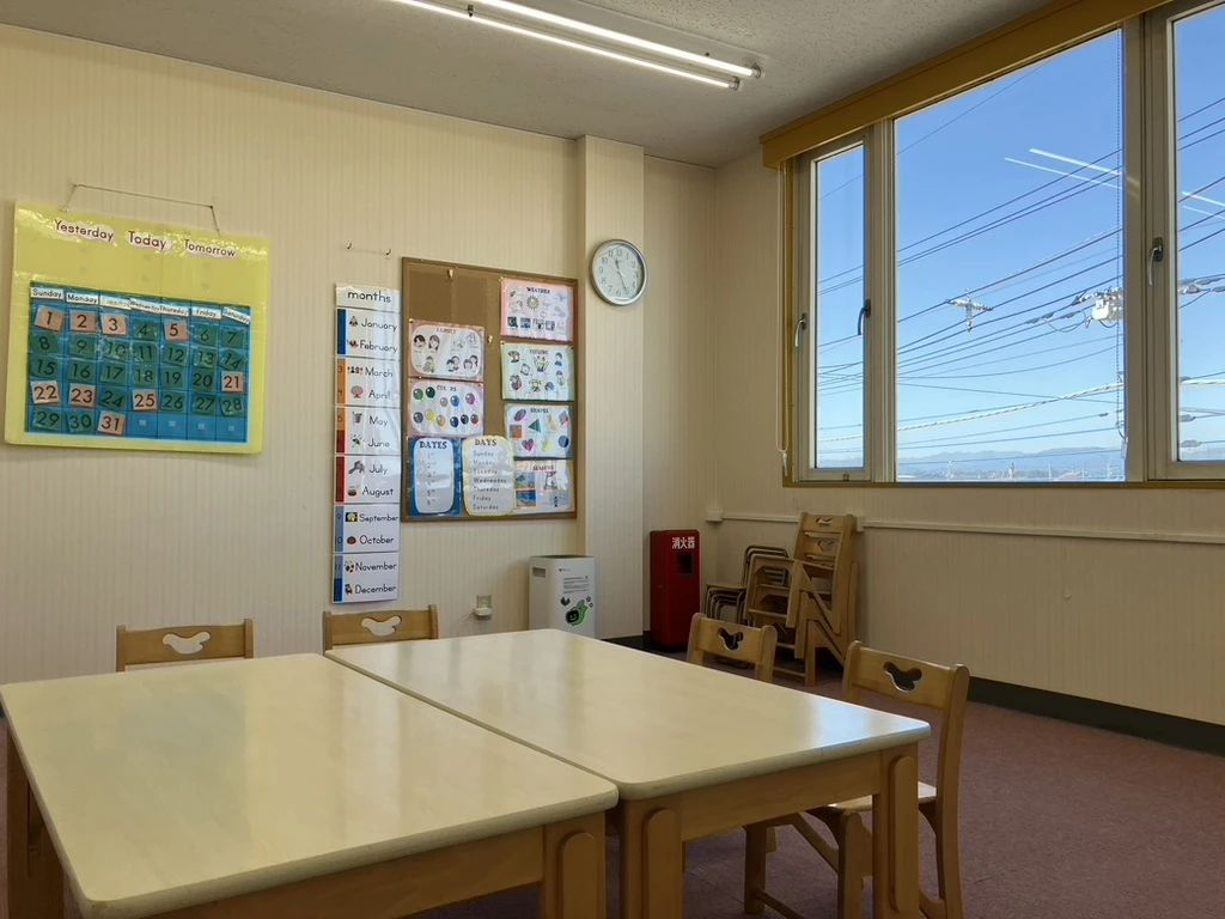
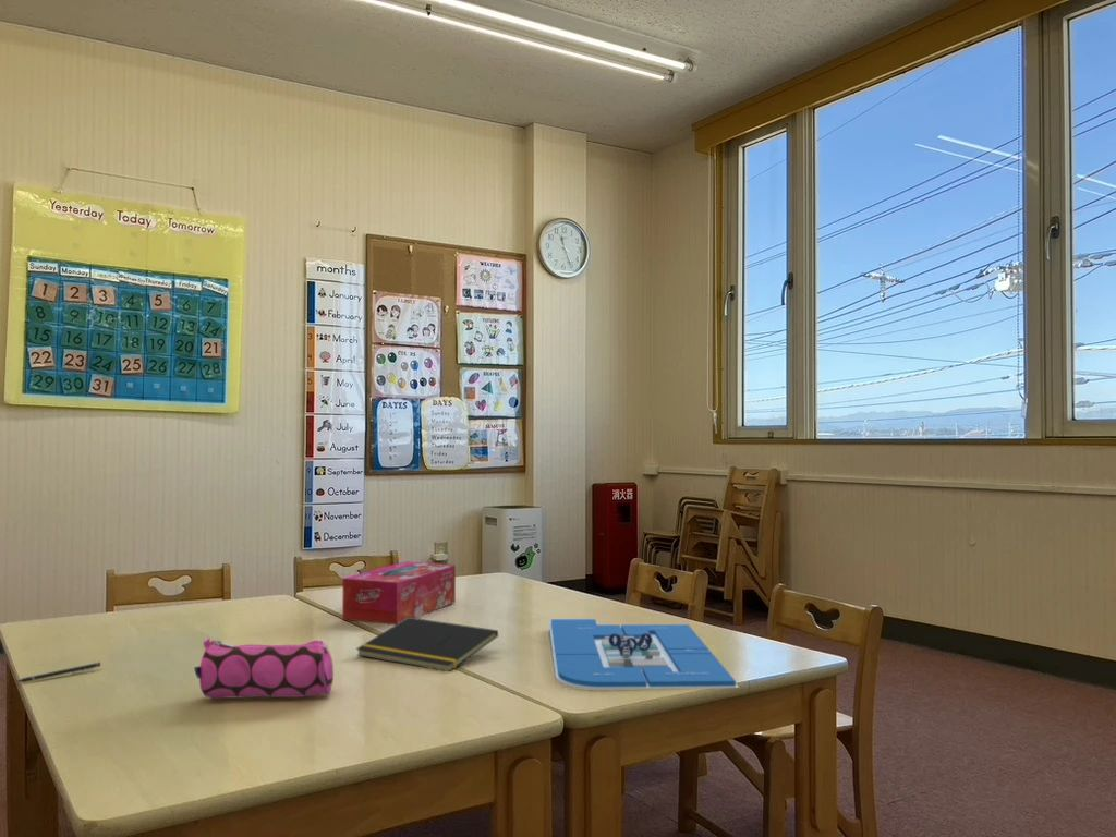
+ notepad (427, 642)
+ pen (59, 672)
+ board game (630, 643)
+ tissue box (401, 591)
+ pencil case (267, 666)
